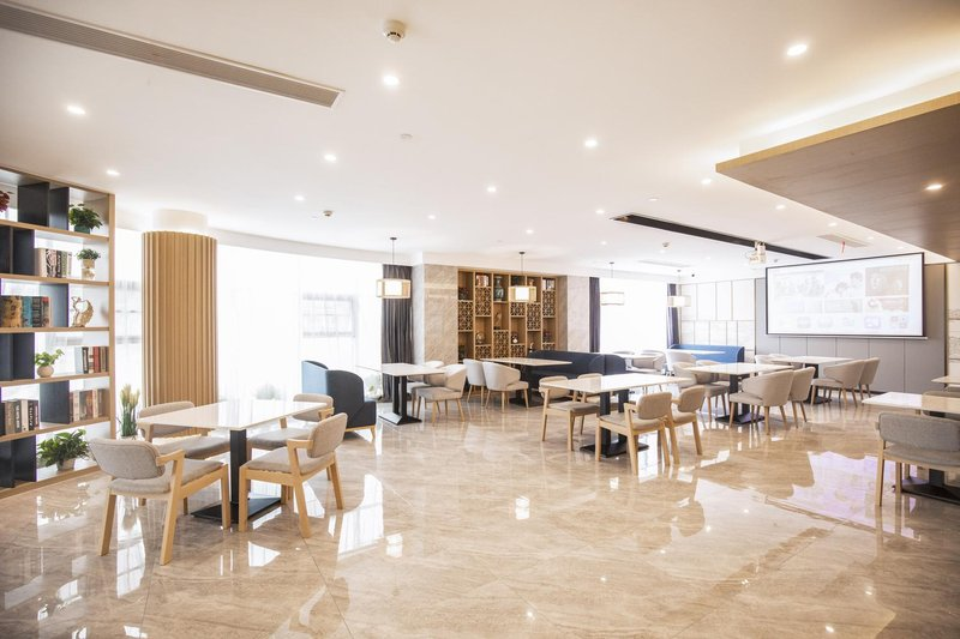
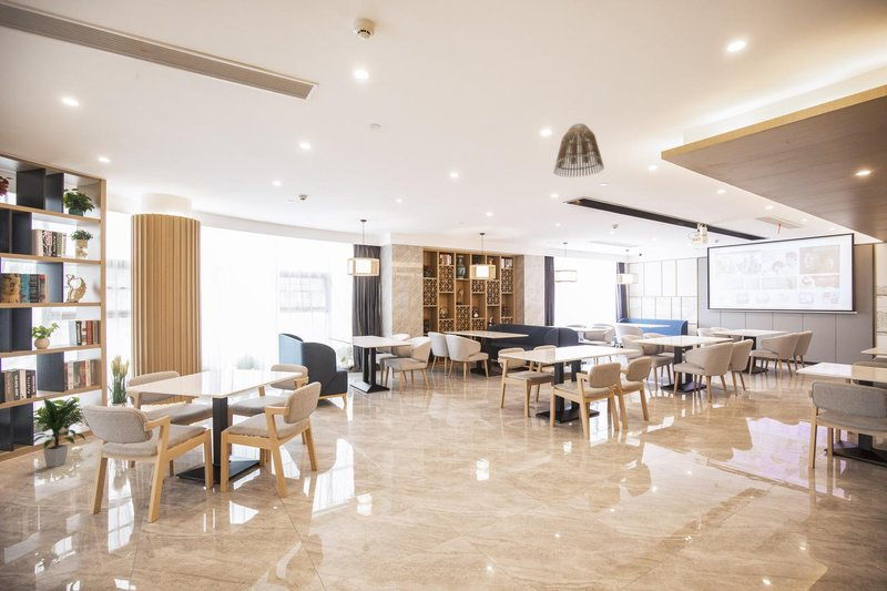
+ indoor plant (58, 430)
+ lamp shade (579, 147)
